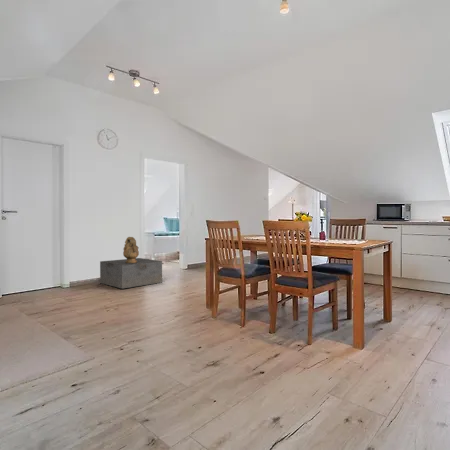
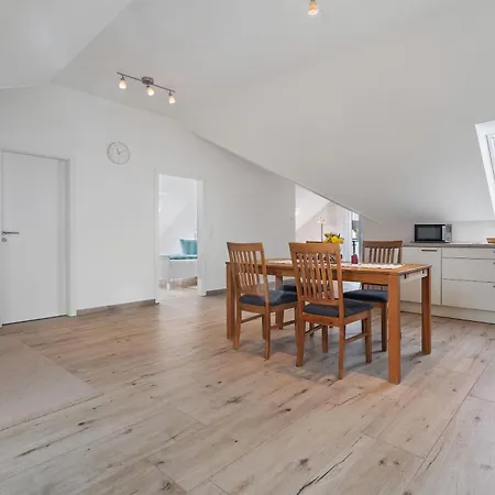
- decorative urn (130, 249)
- storage box (132, 271)
